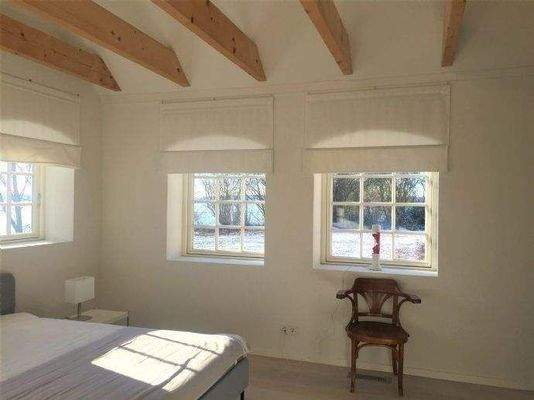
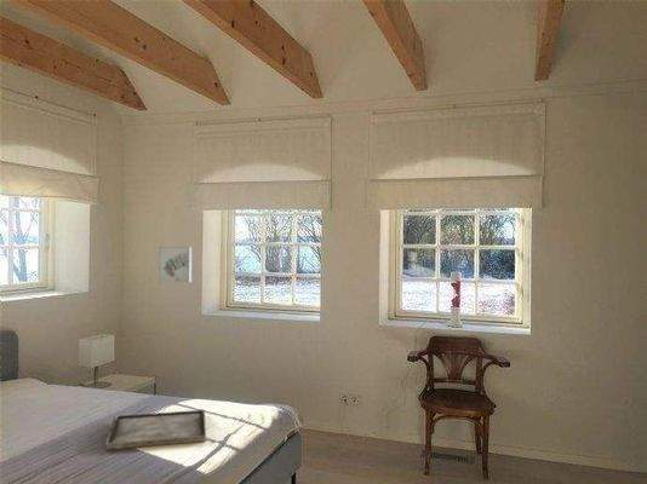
+ serving tray (159, 422)
+ wall art (174, 264)
